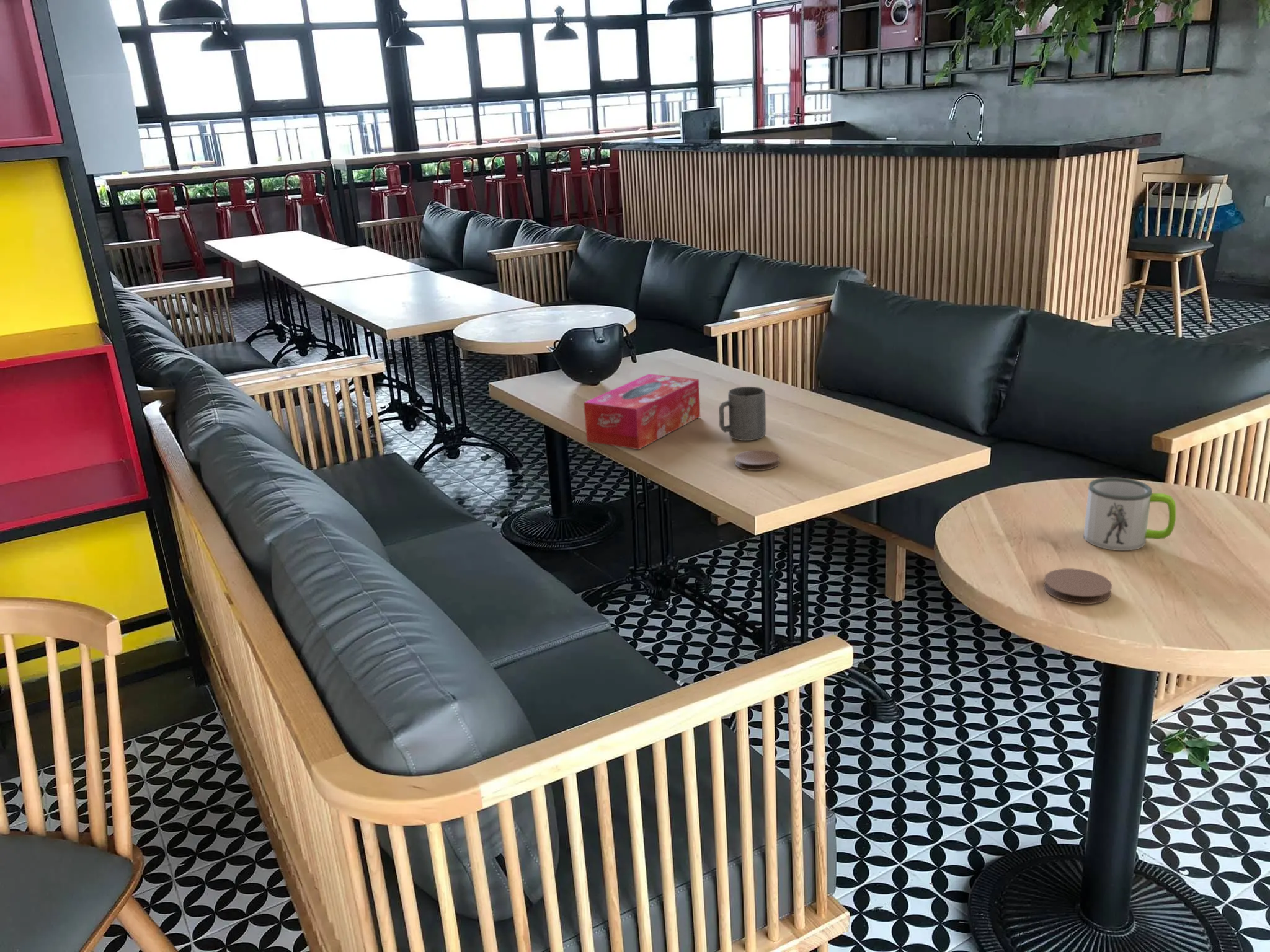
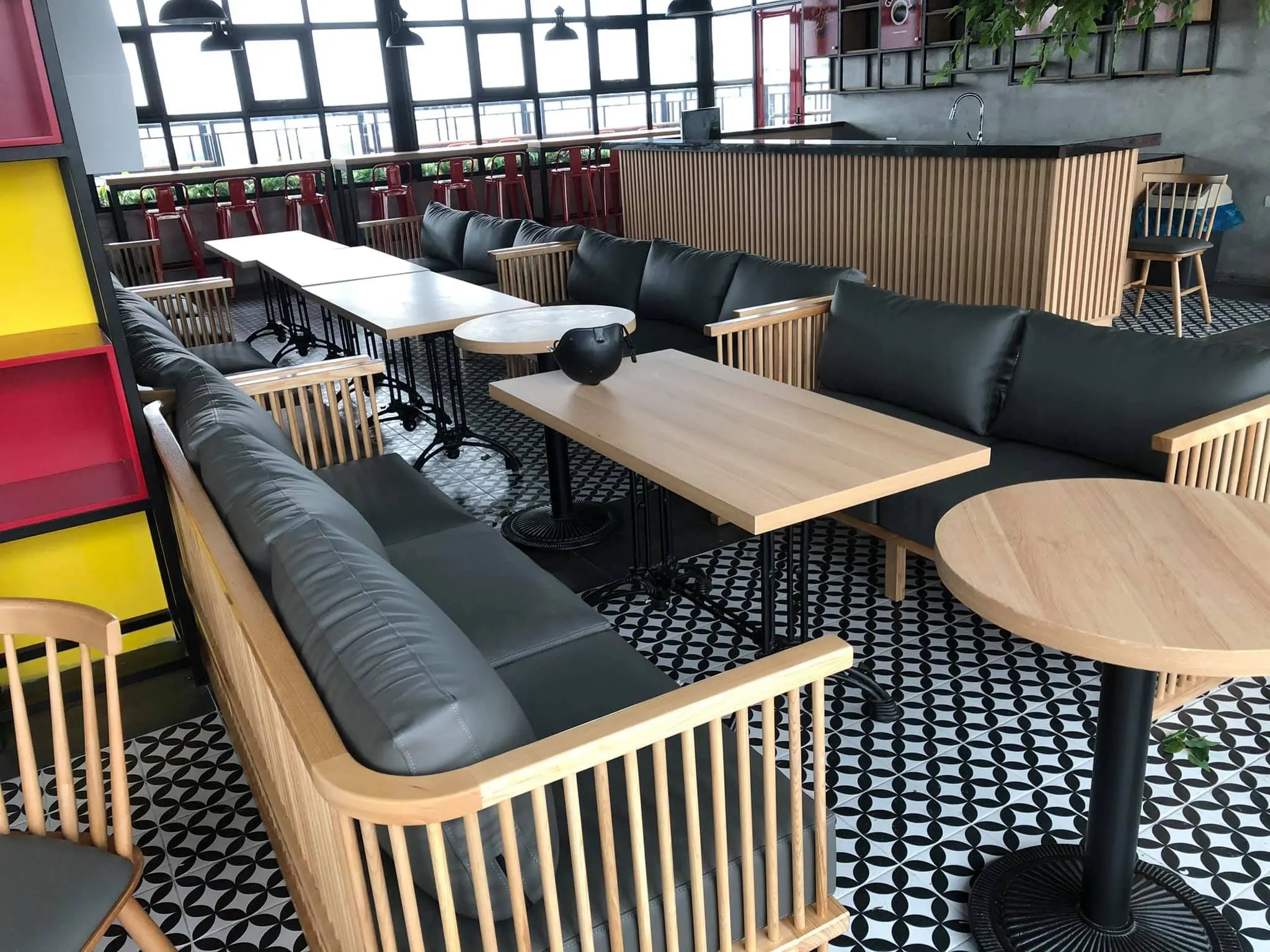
- mug (1130, 514)
- mug (741, 415)
- coaster (757, 460)
- coaster (1077, 586)
- tissue box (644, 410)
